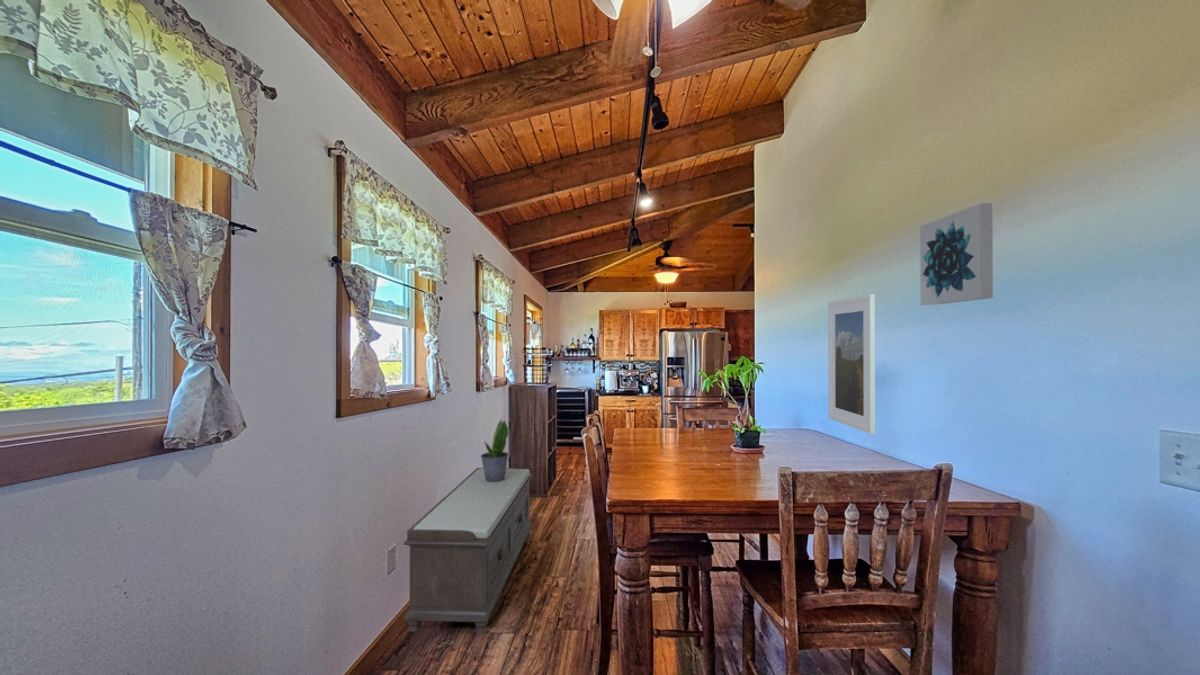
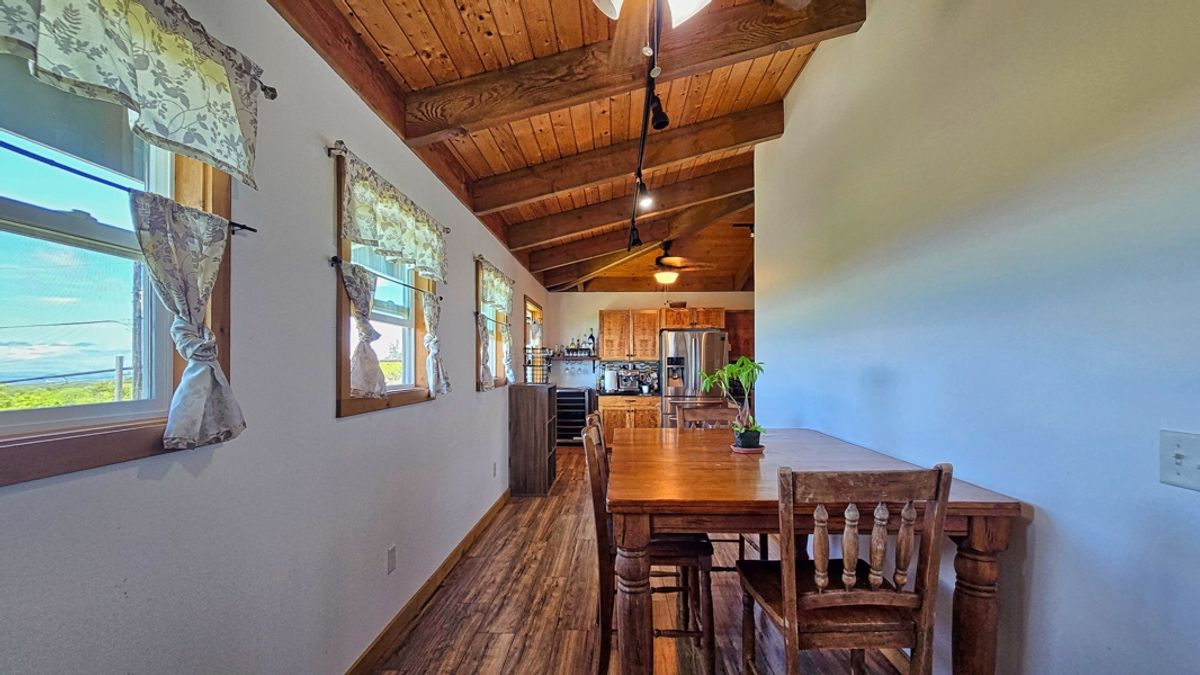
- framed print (849, 362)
- wall art (953, 258)
- bench (481, 534)
- potted plant (494, 449)
